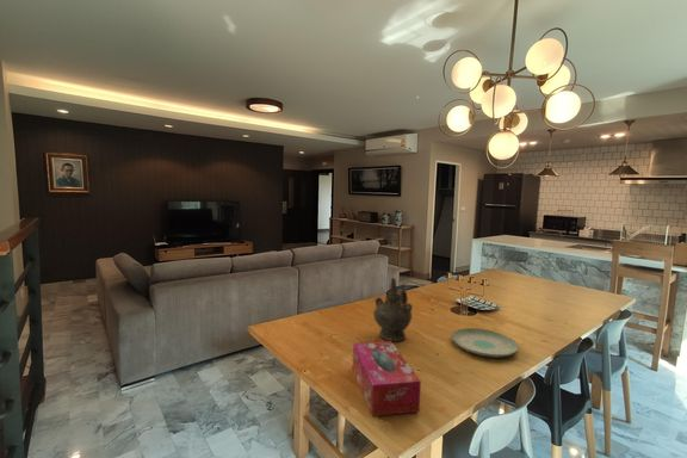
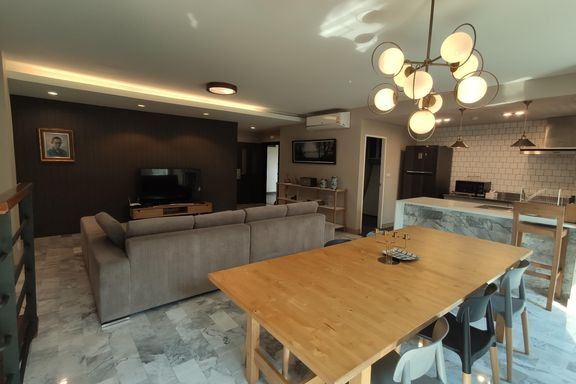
- ceremonial vessel (394, 307)
- tissue box (382, 373)
- plate (483, 342)
